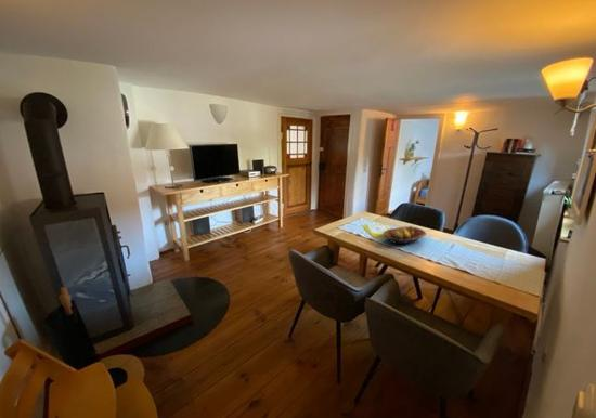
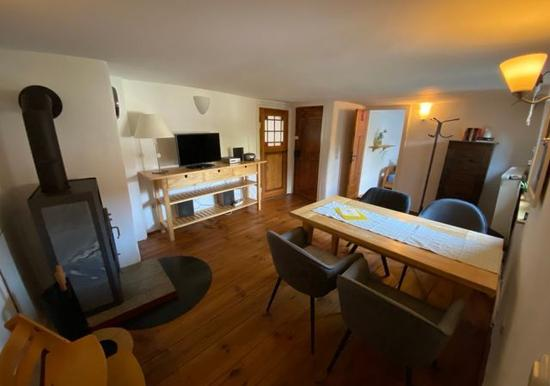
- fruit bowl (404, 233)
